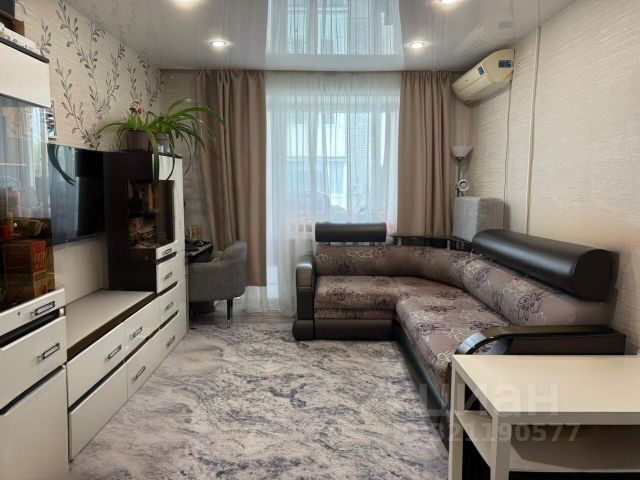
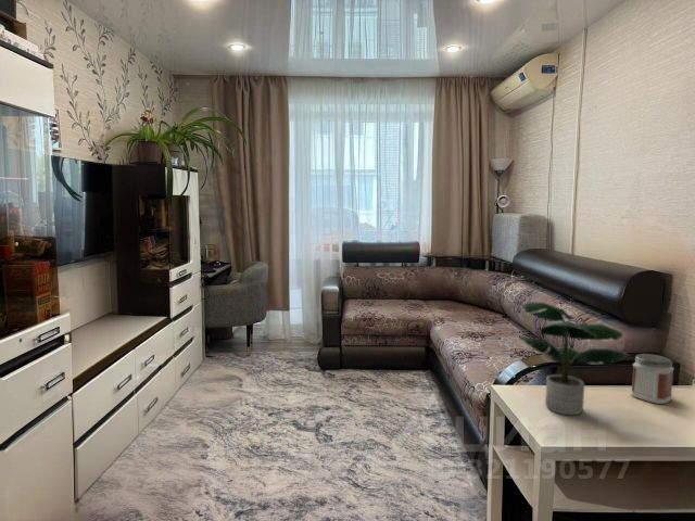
+ jar (652, 377)
+ potted plant (568, 357)
